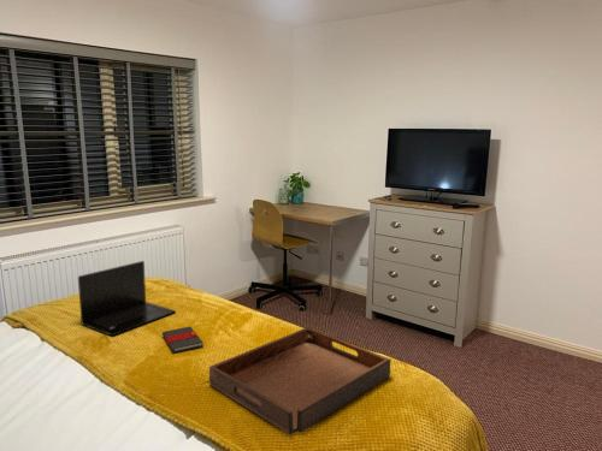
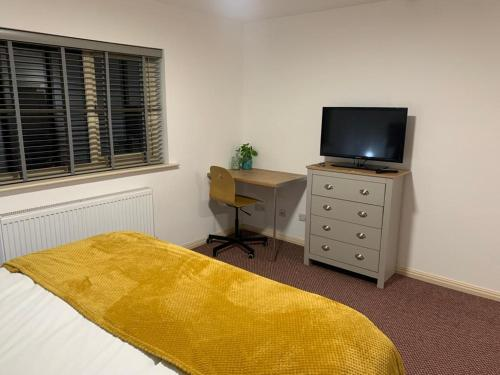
- book (182, 338)
- laptop (129, 295)
- serving tray (301, 370)
